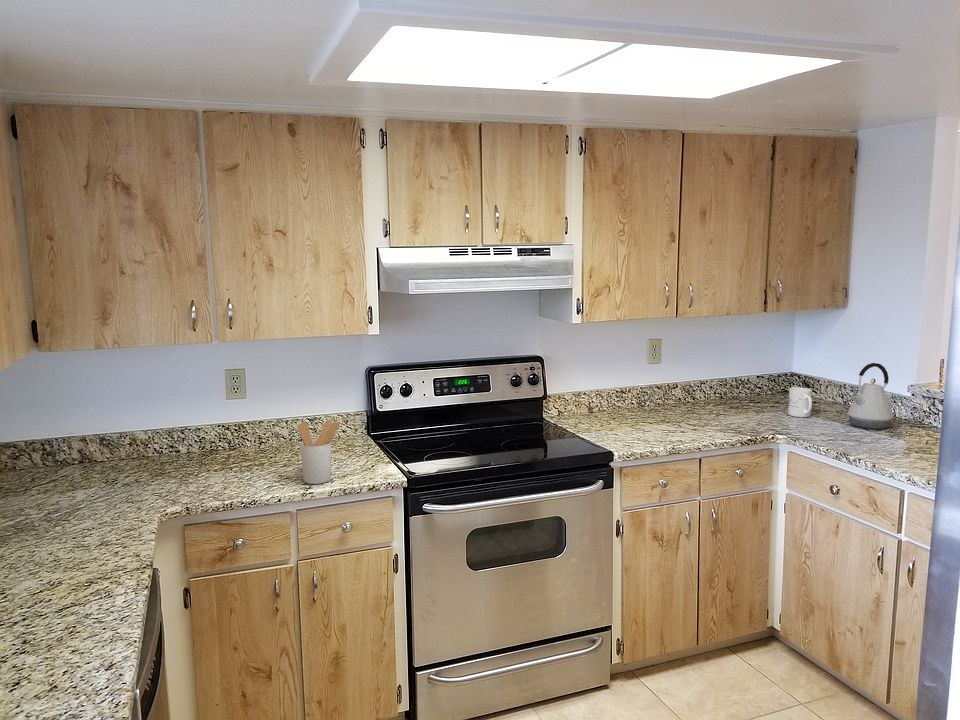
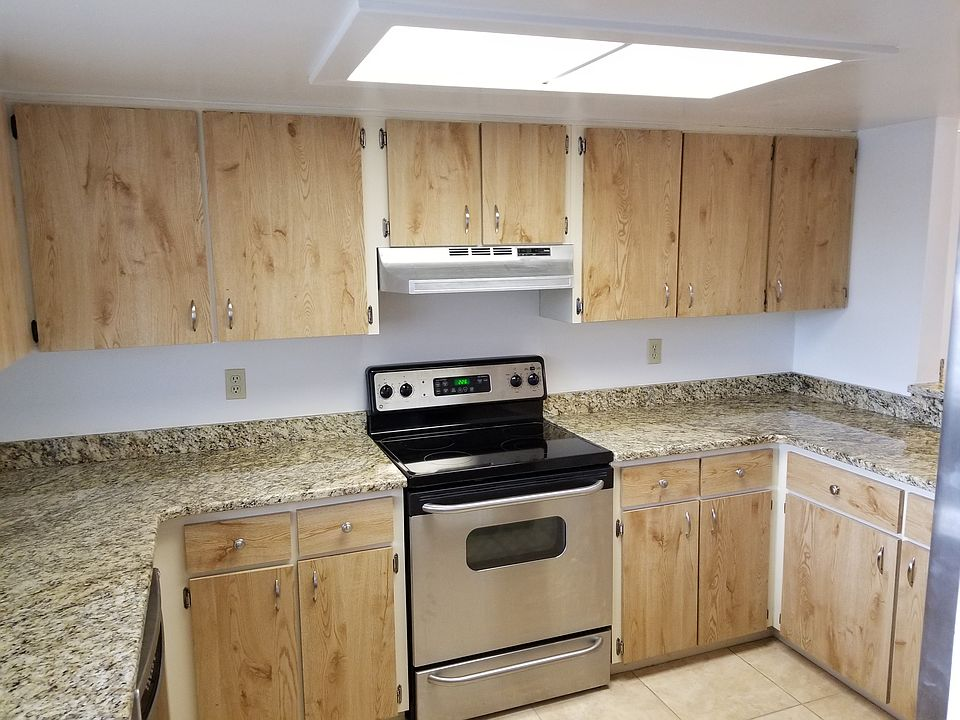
- mug (802, 403)
- utensil holder (321, 450)
- kettle (870, 394)
